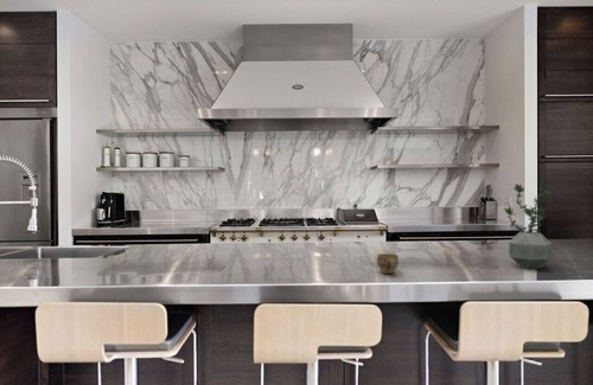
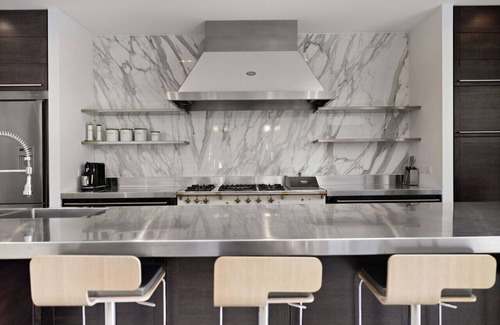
- cup (388, 264)
- potted plant (528, 225)
